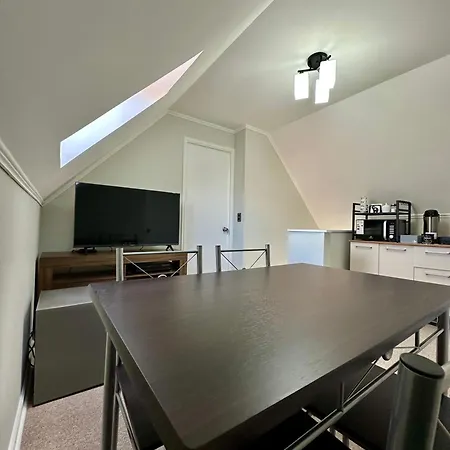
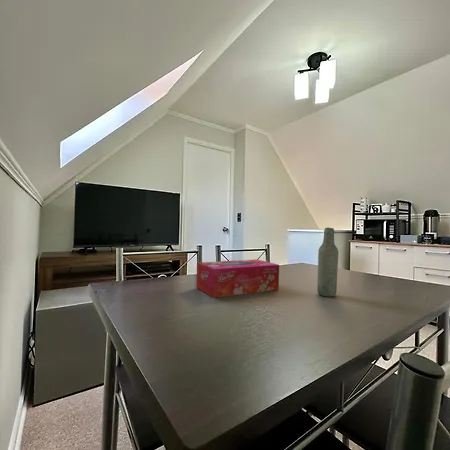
+ bottle (327, 261)
+ tissue box (237, 276)
